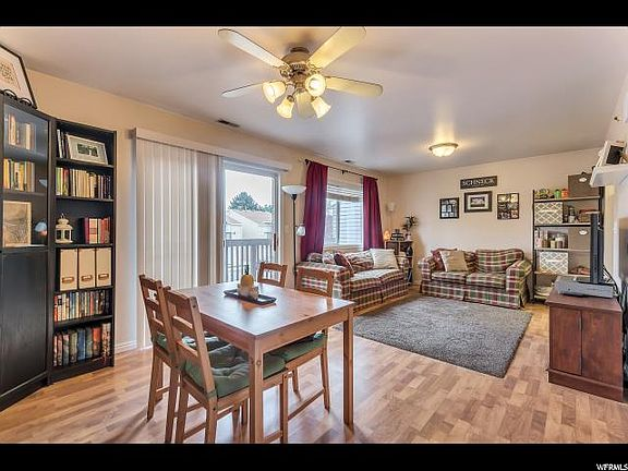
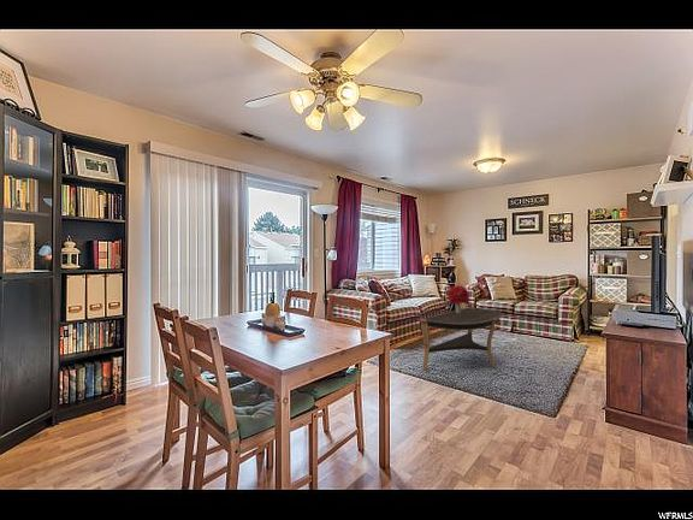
+ bouquet (458, 299)
+ coffee table (469, 338)
